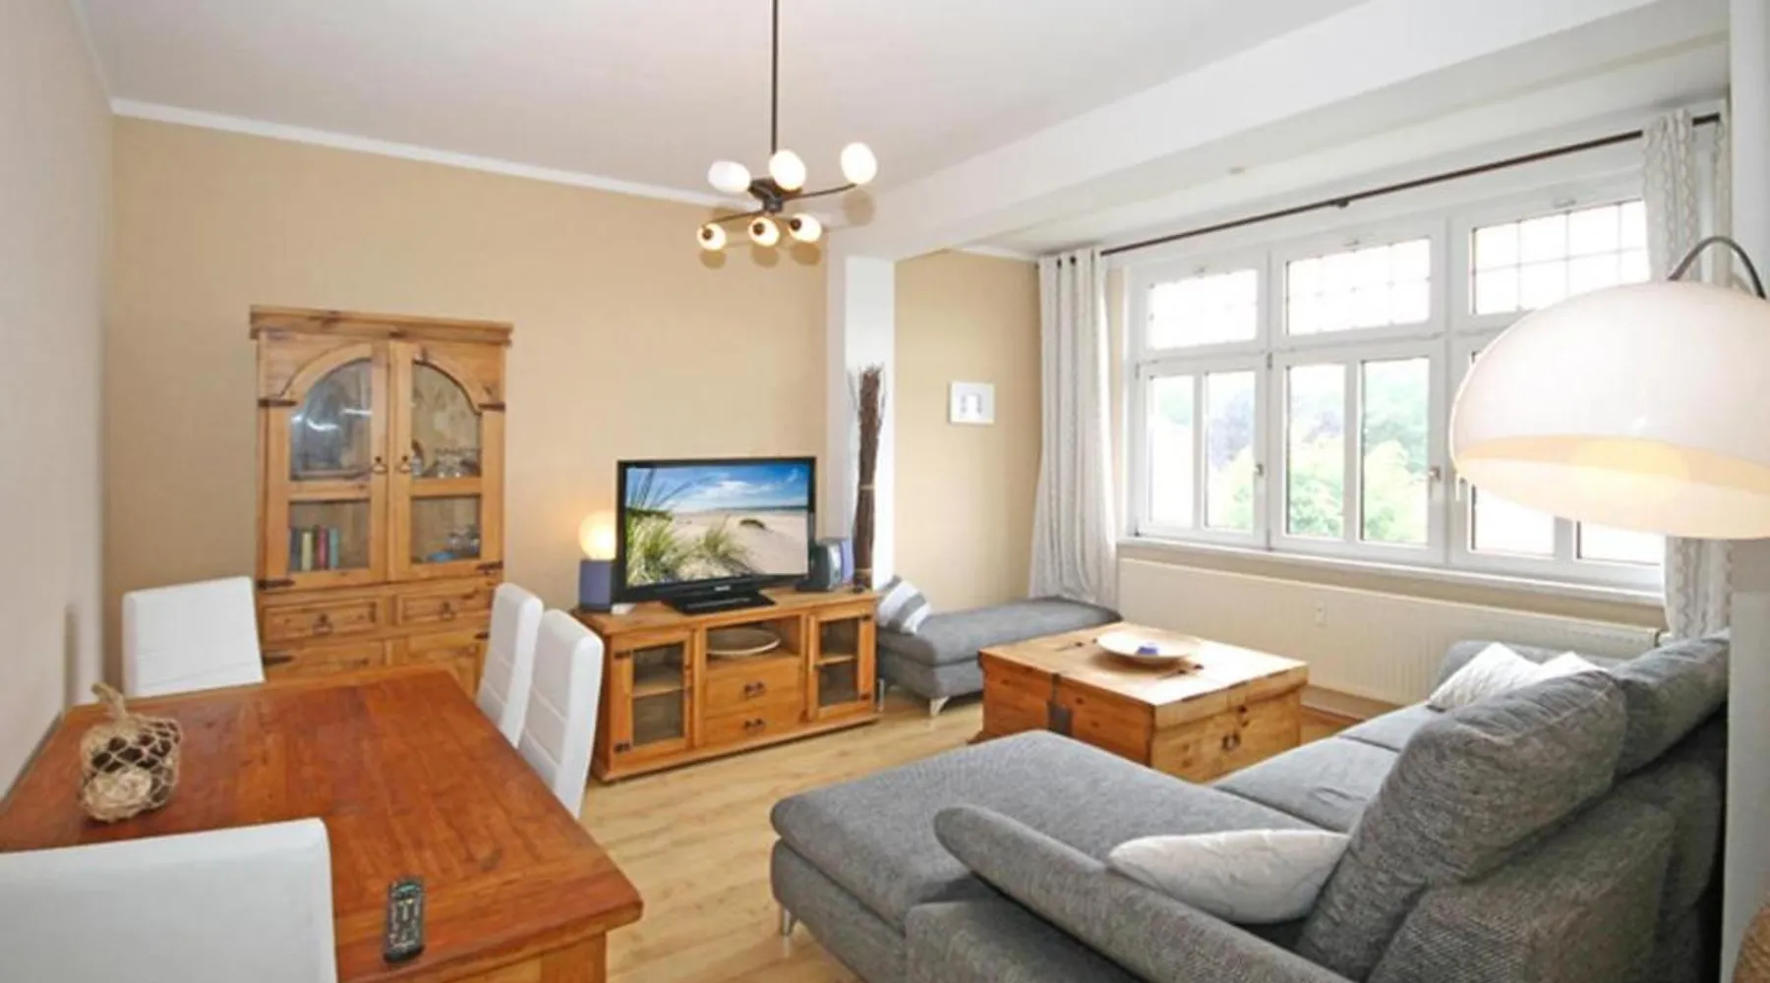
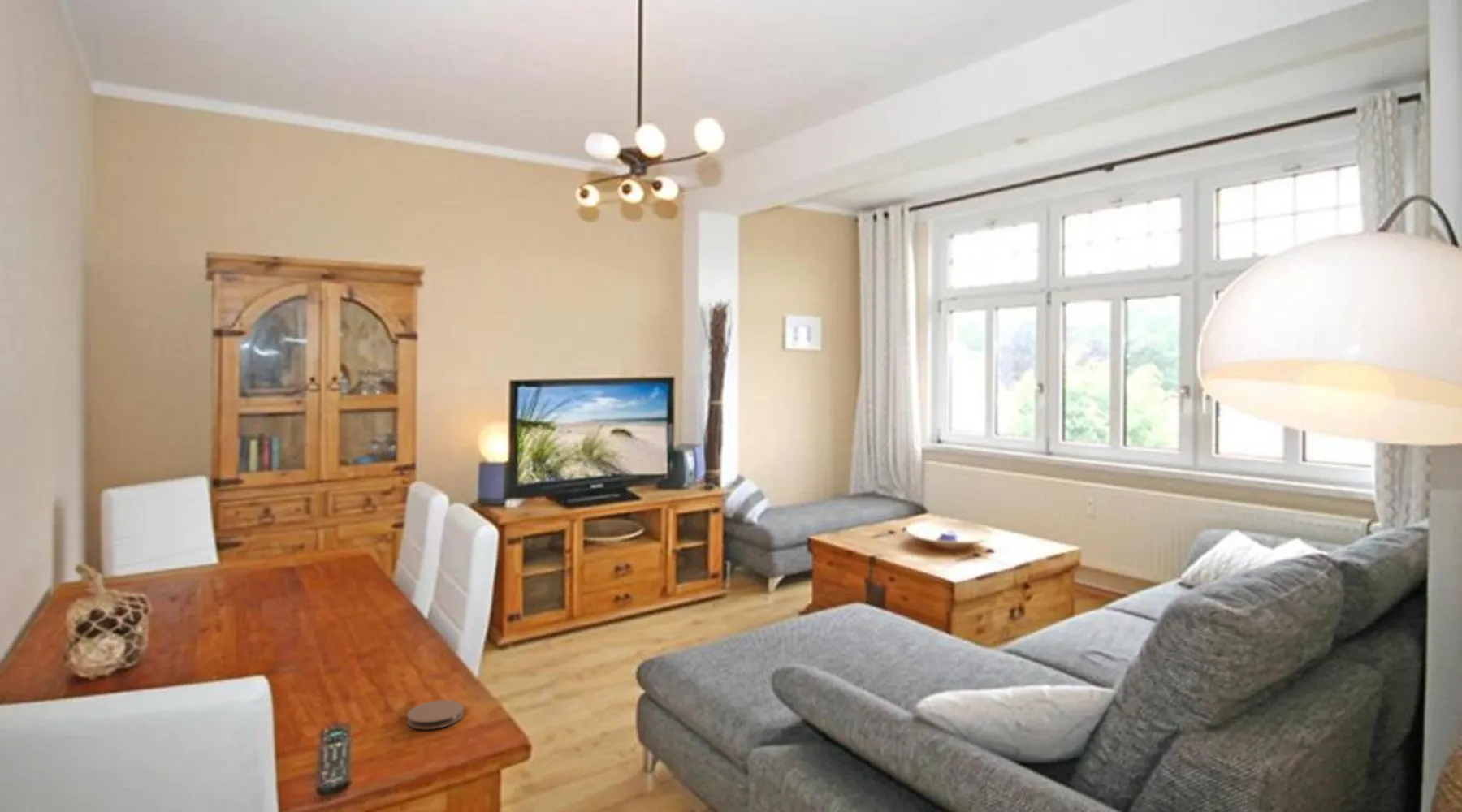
+ coaster (435, 714)
